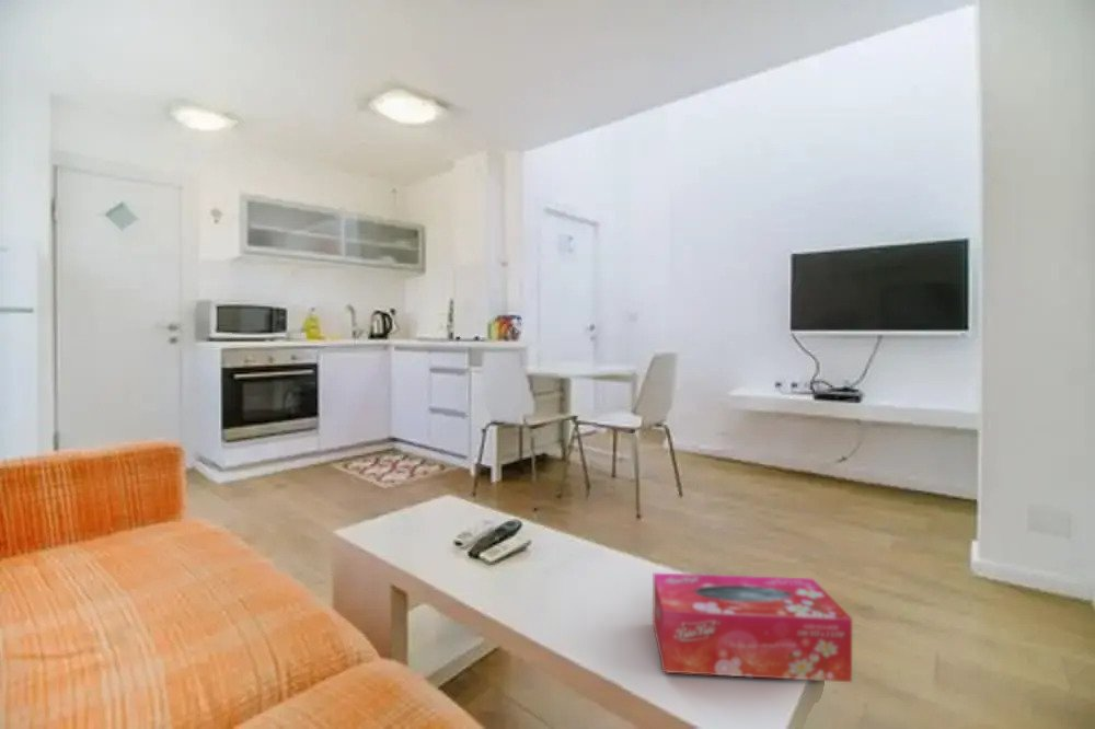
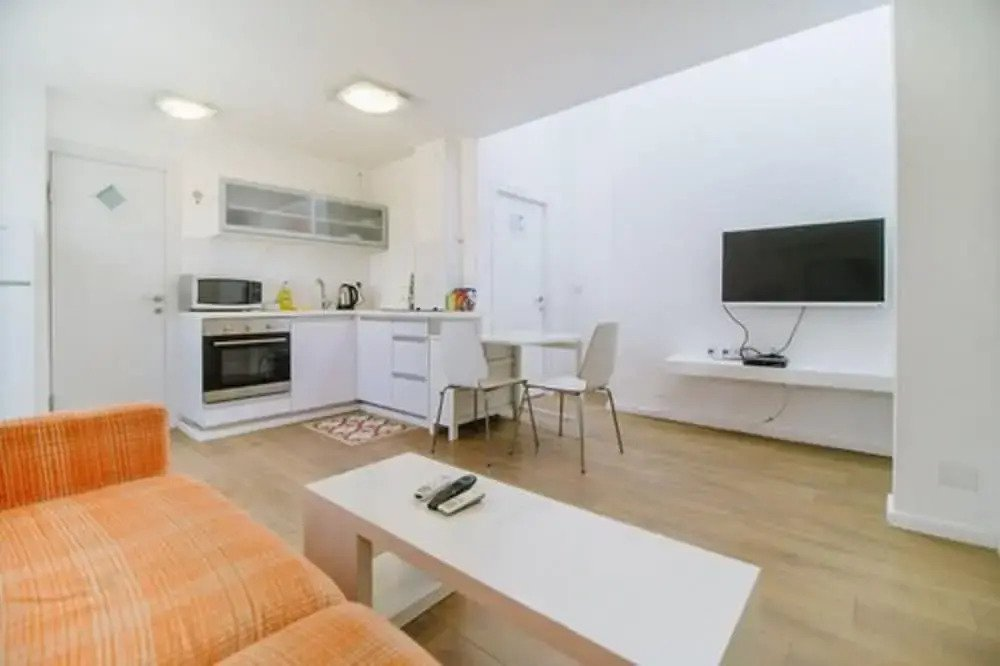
- tissue box (742, 622)
